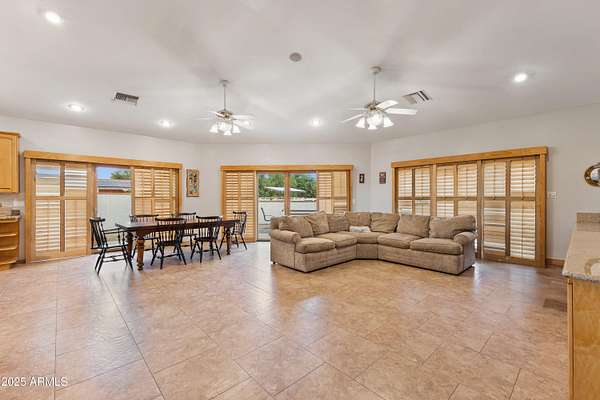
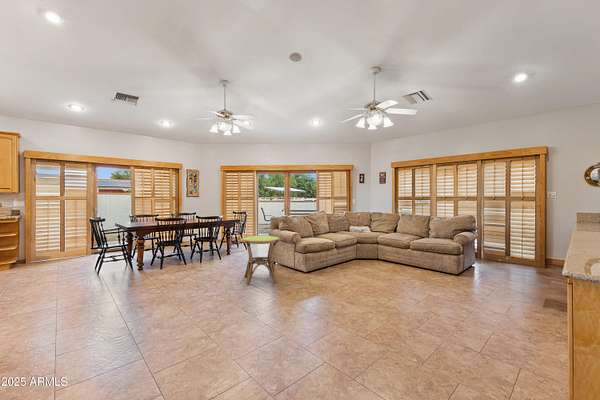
+ side table (260, 258)
